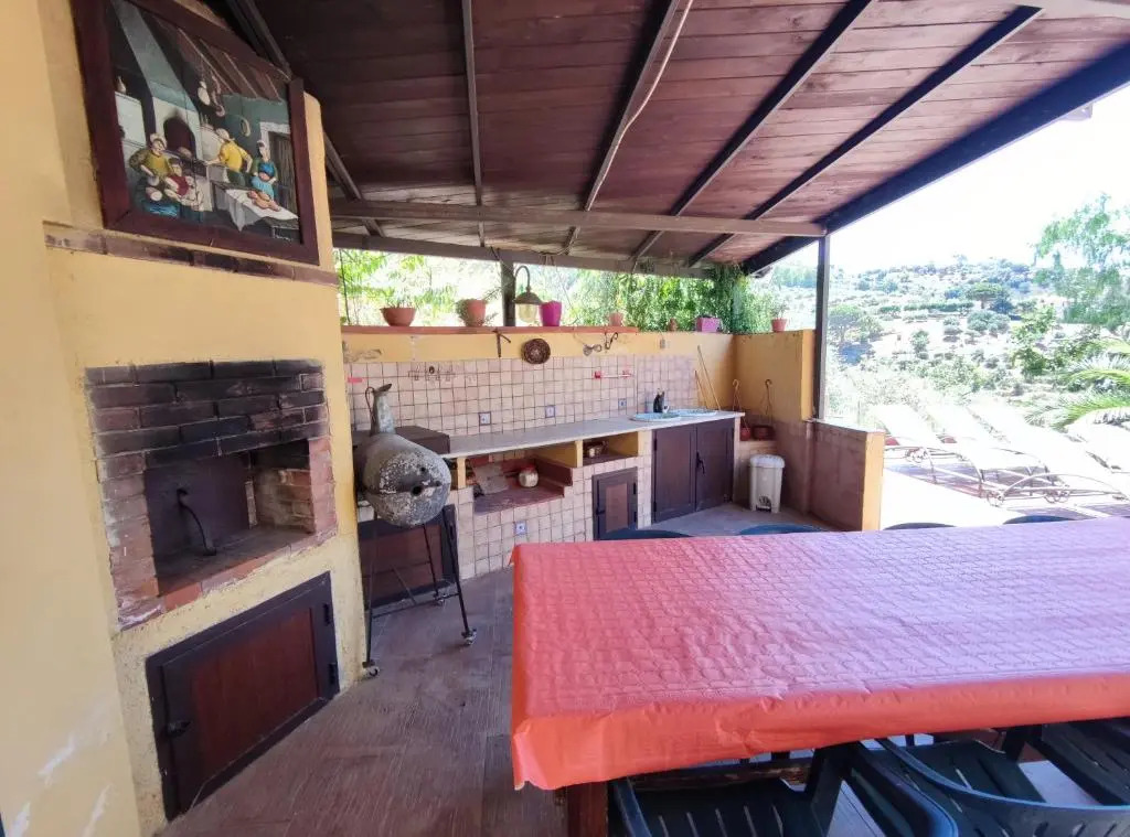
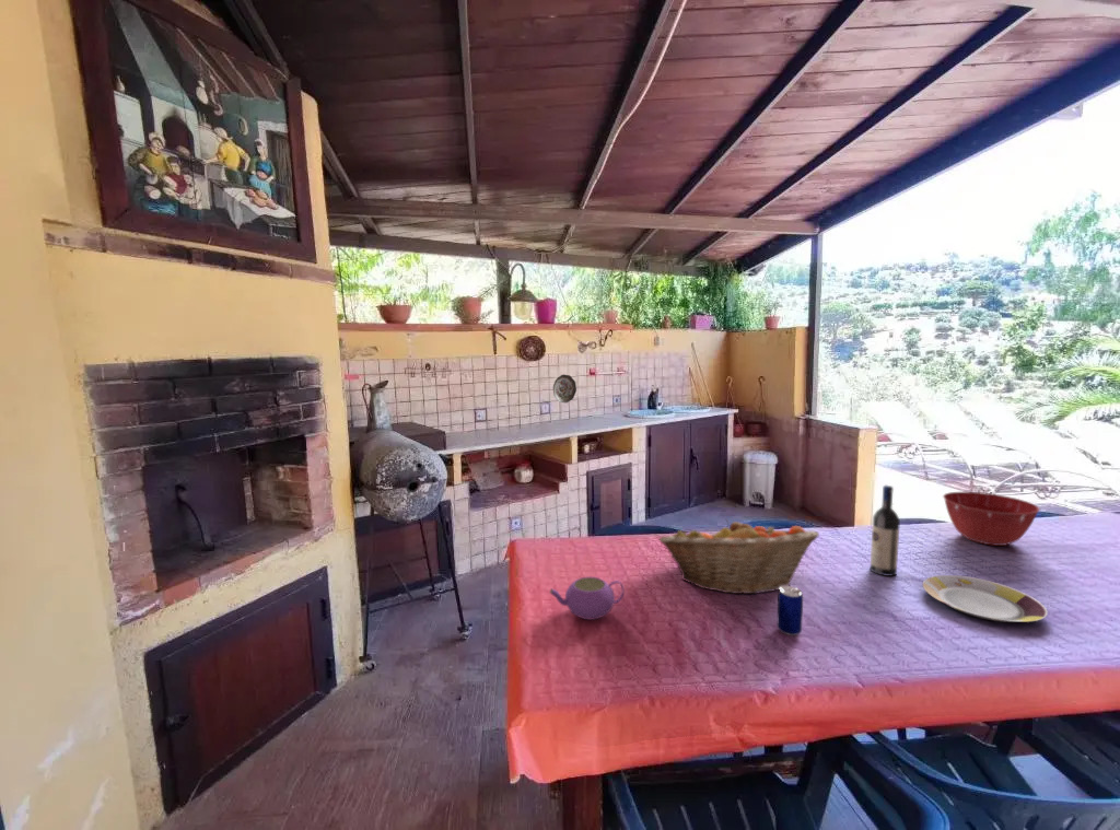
+ wine bottle (885, 528)
+ teapot (587, 598)
+ decorative plate (563, 388)
+ fruit basket (736, 548)
+ plate (980, 599)
+ beer can (790, 609)
+ mixing bowl (987, 521)
